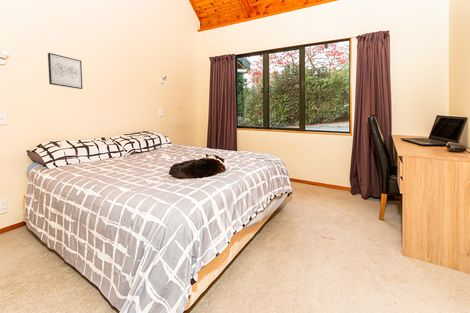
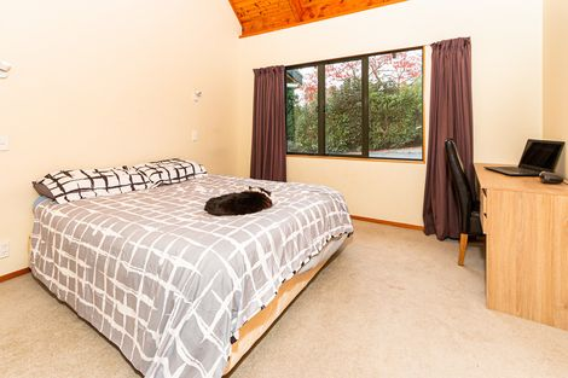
- wall art (66, 71)
